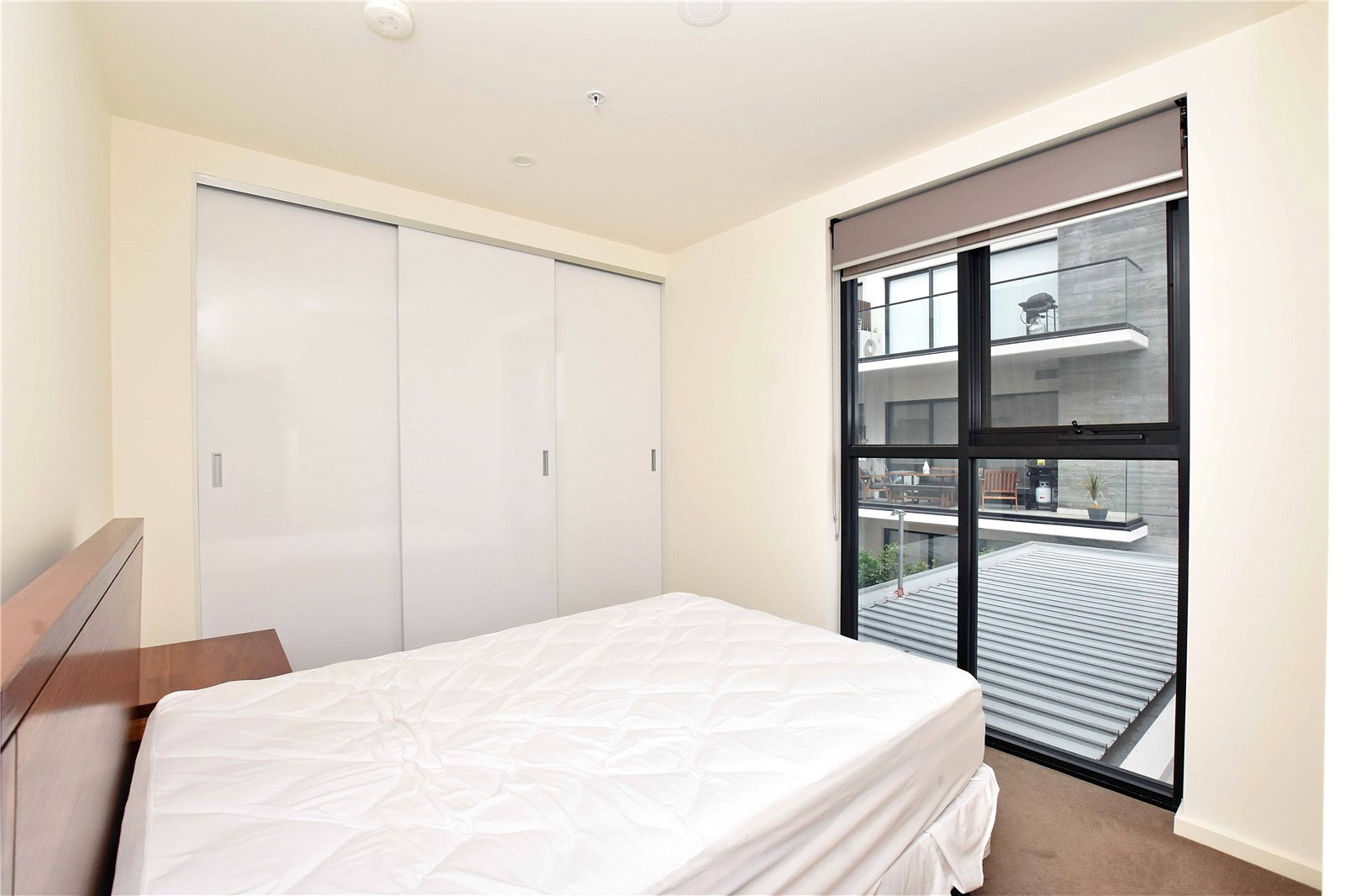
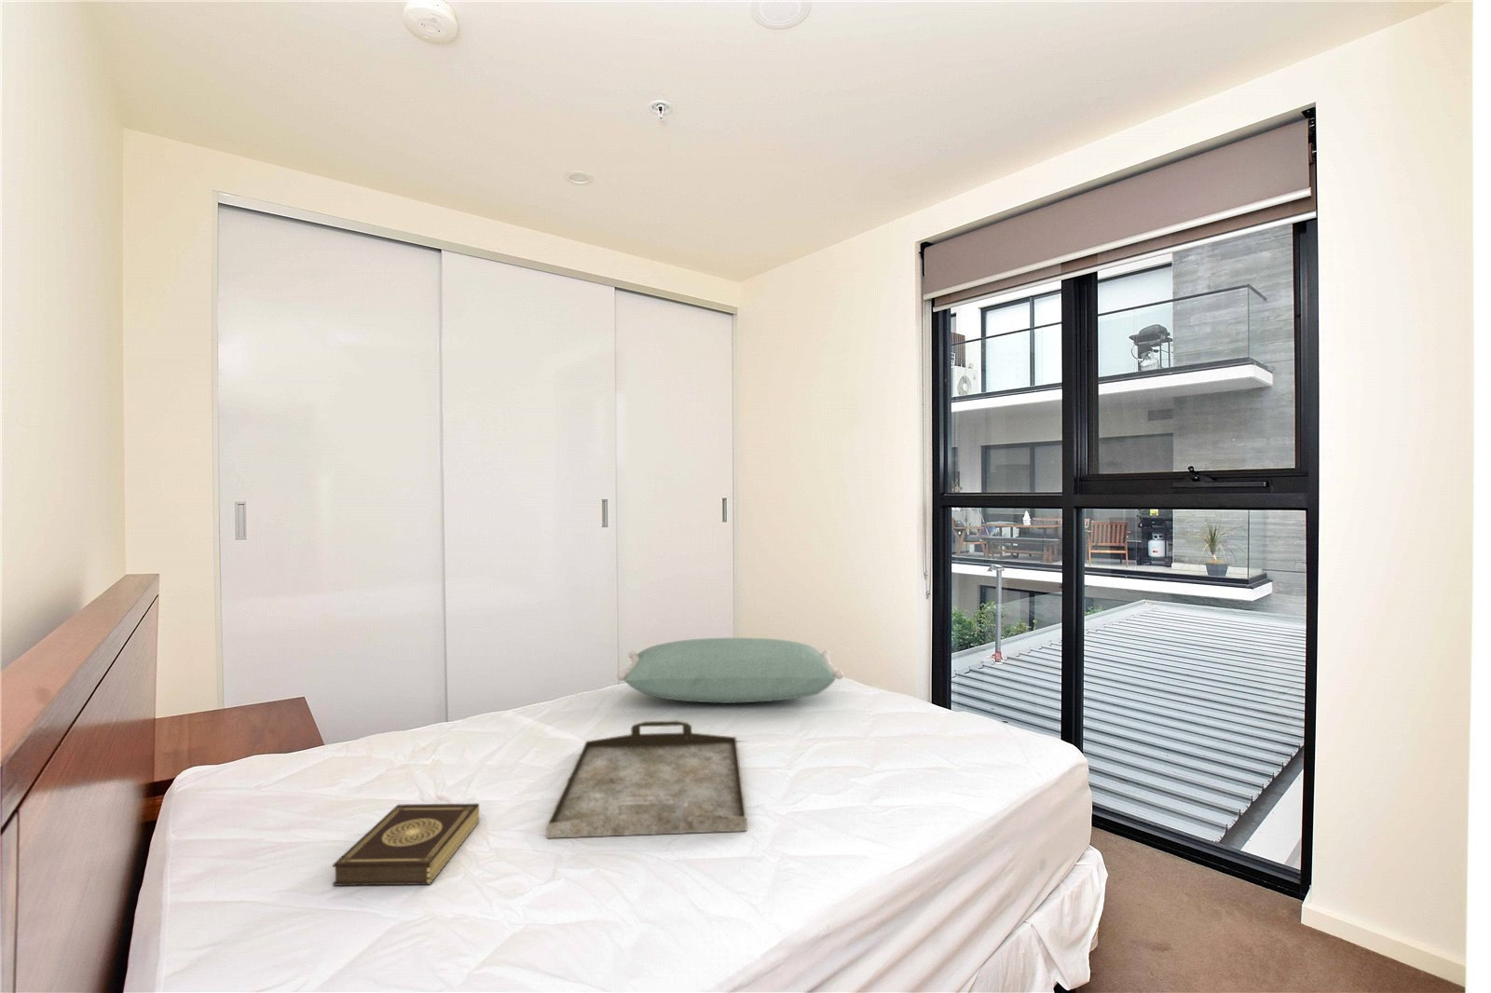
+ book (412, 840)
+ serving tray (655, 769)
+ pillow (729, 667)
